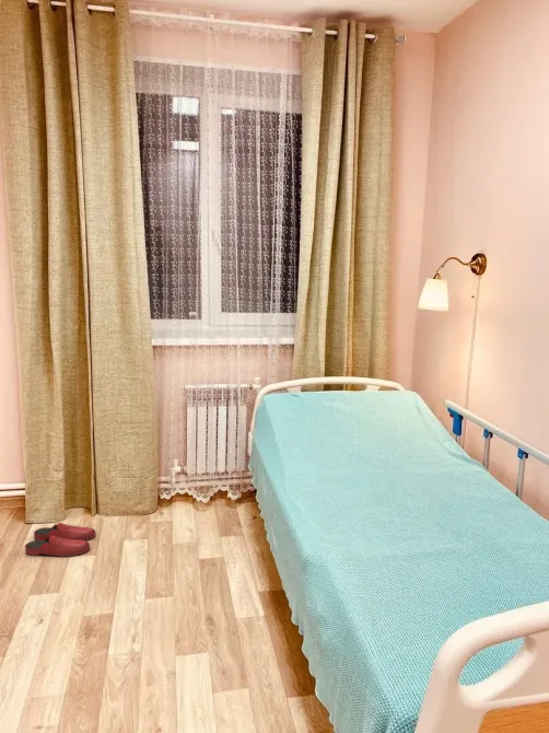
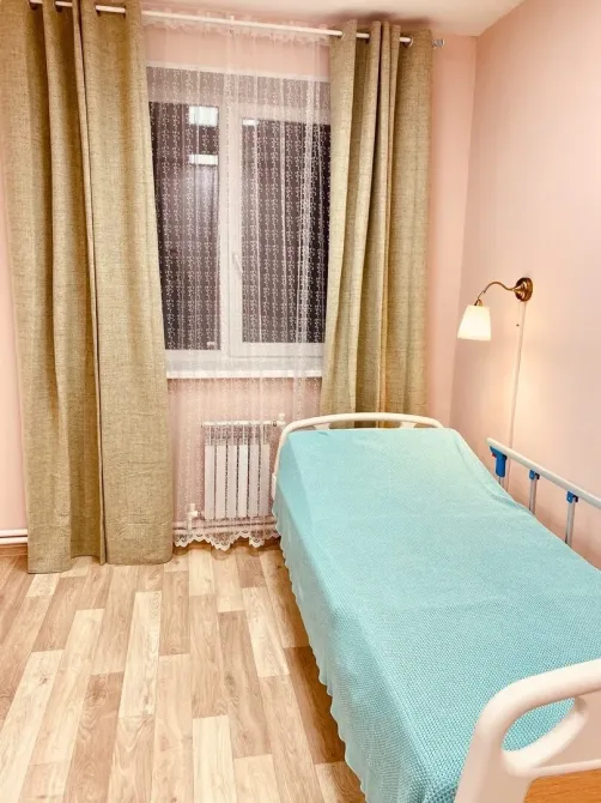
- slippers (61, 536)
